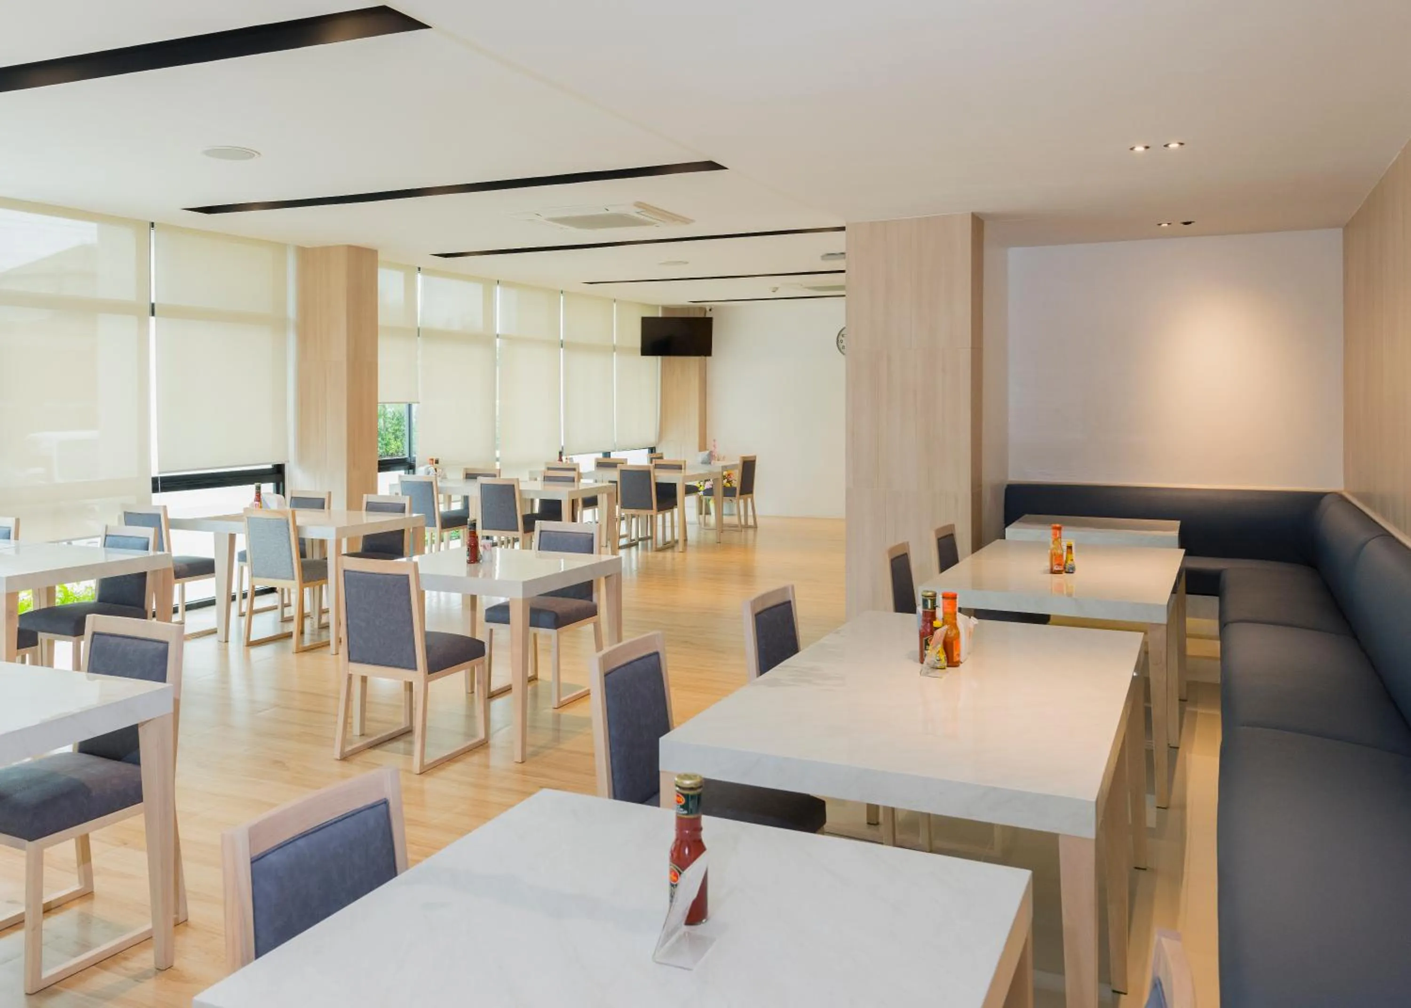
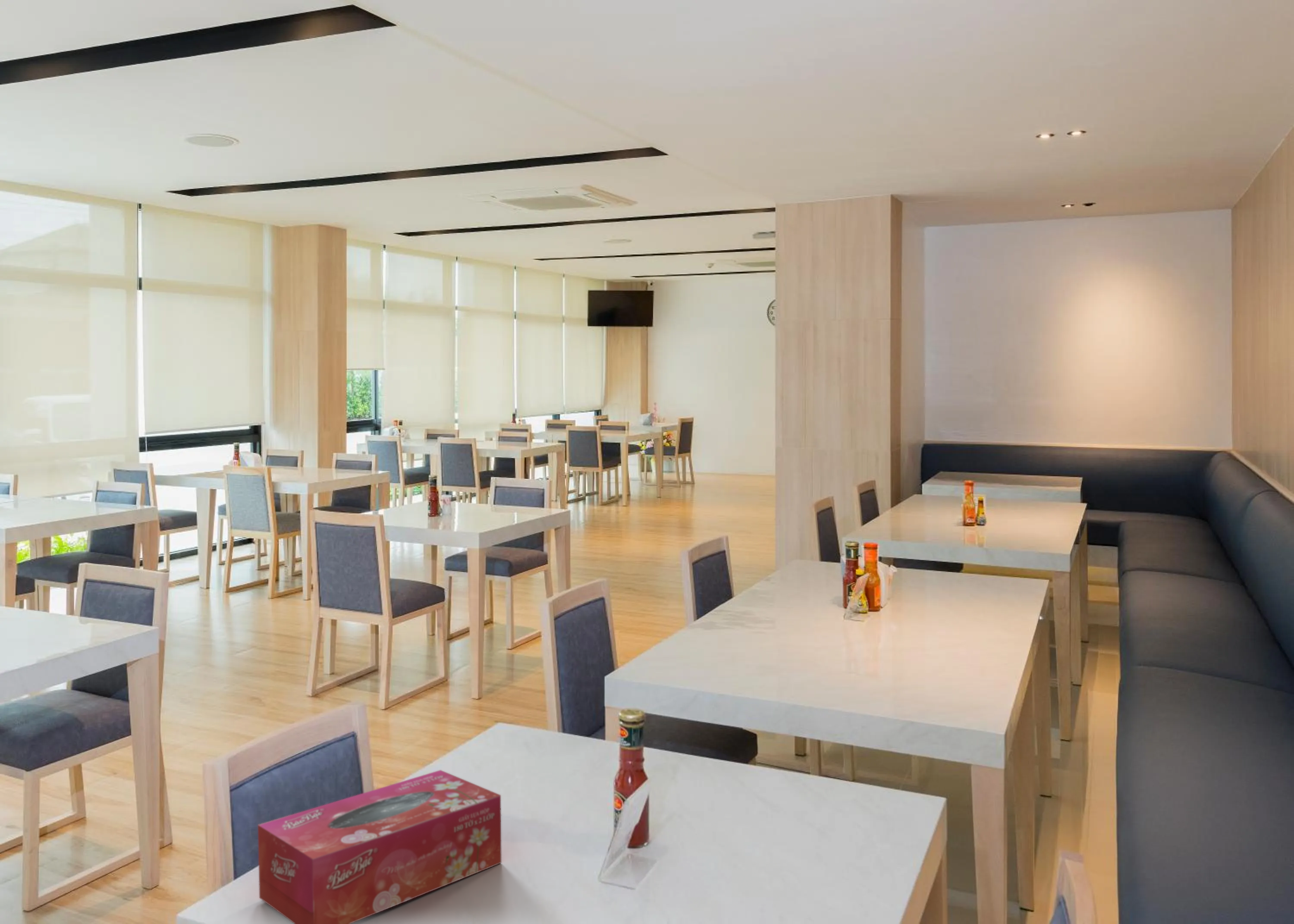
+ tissue box (384, 844)
